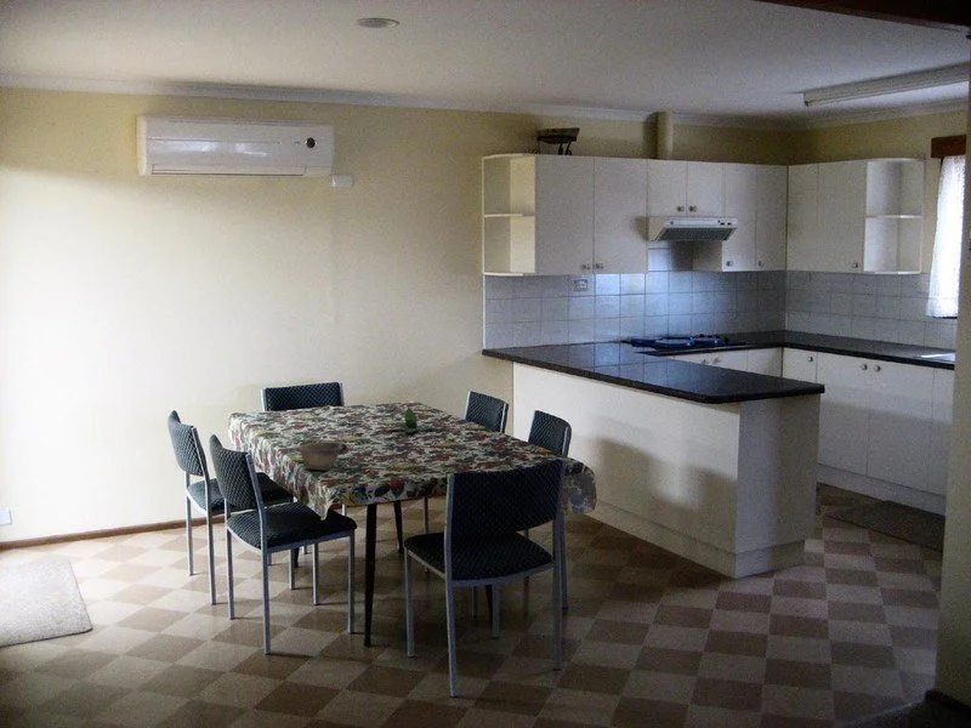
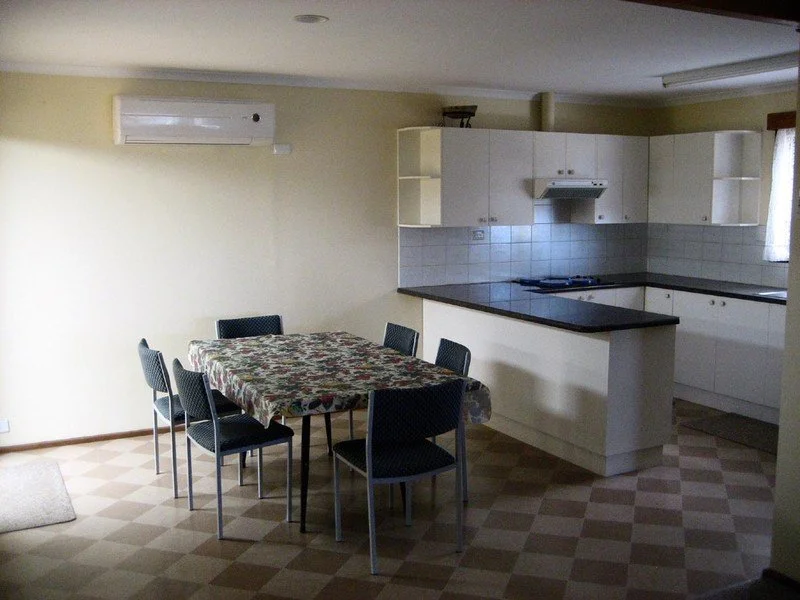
- plant (411, 420)
- bowl (323, 455)
